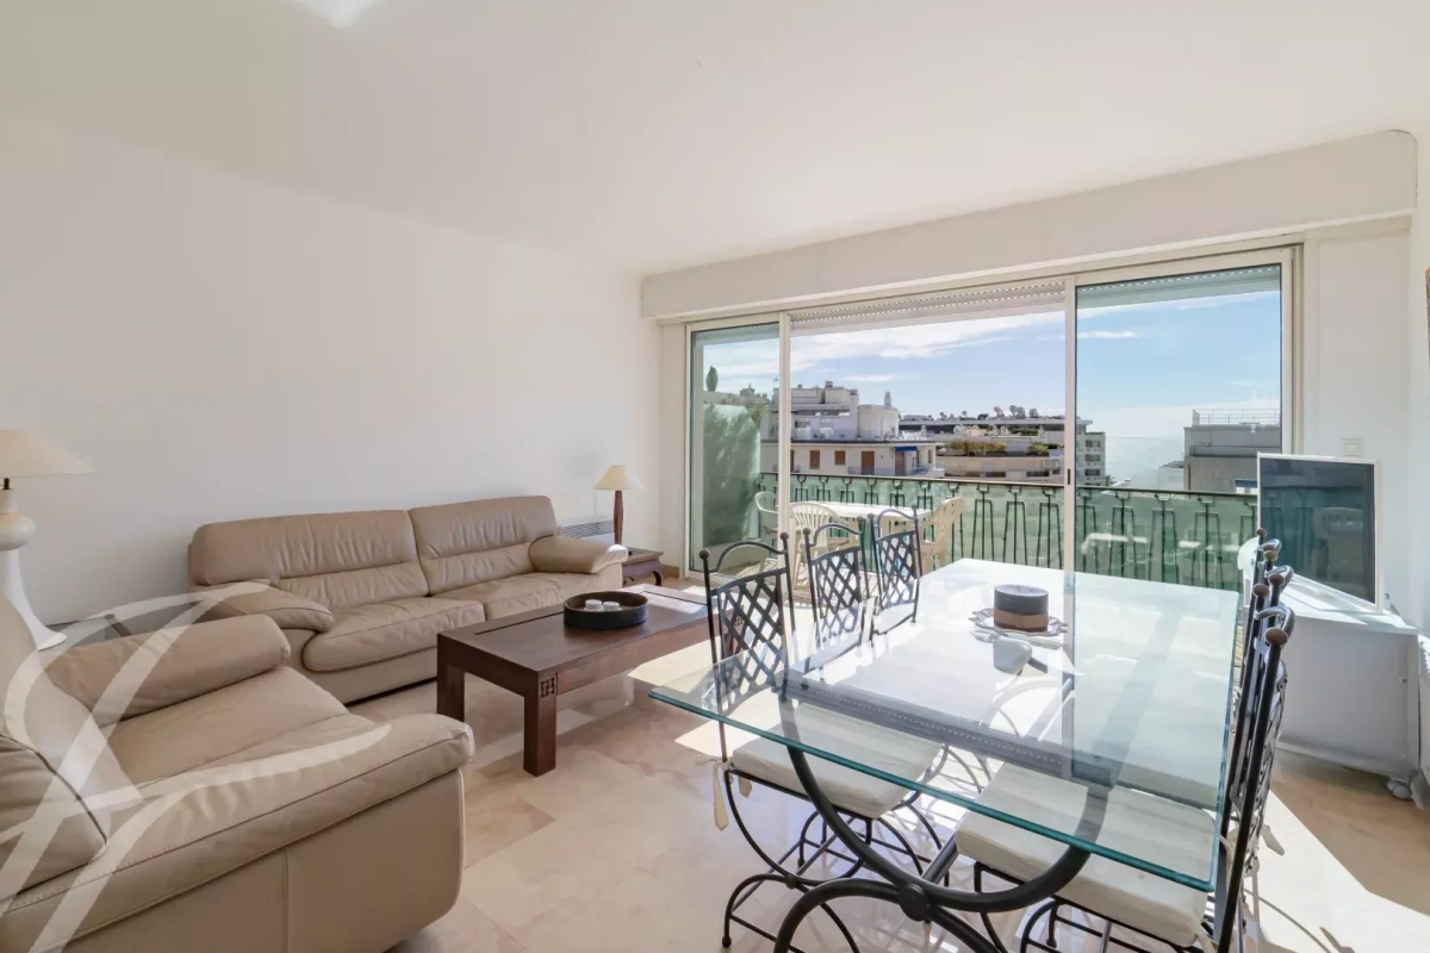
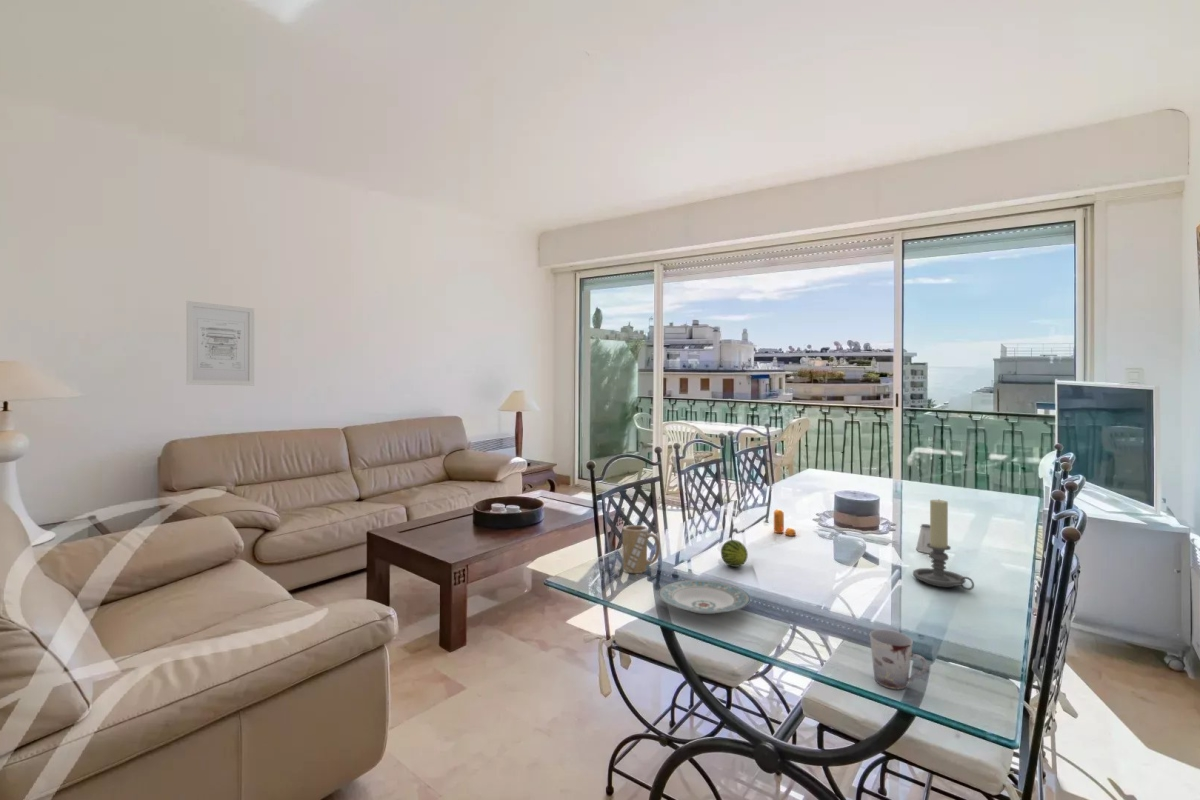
+ saltshaker (926, 537)
+ candle holder (943, 541)
+ plate (703, 600)
+ fruit (734, 553)
+ mug (639, 547)
+ pepper shaker (783, 521)
+ wall art (221, 344)
+ cup (898, 662)
